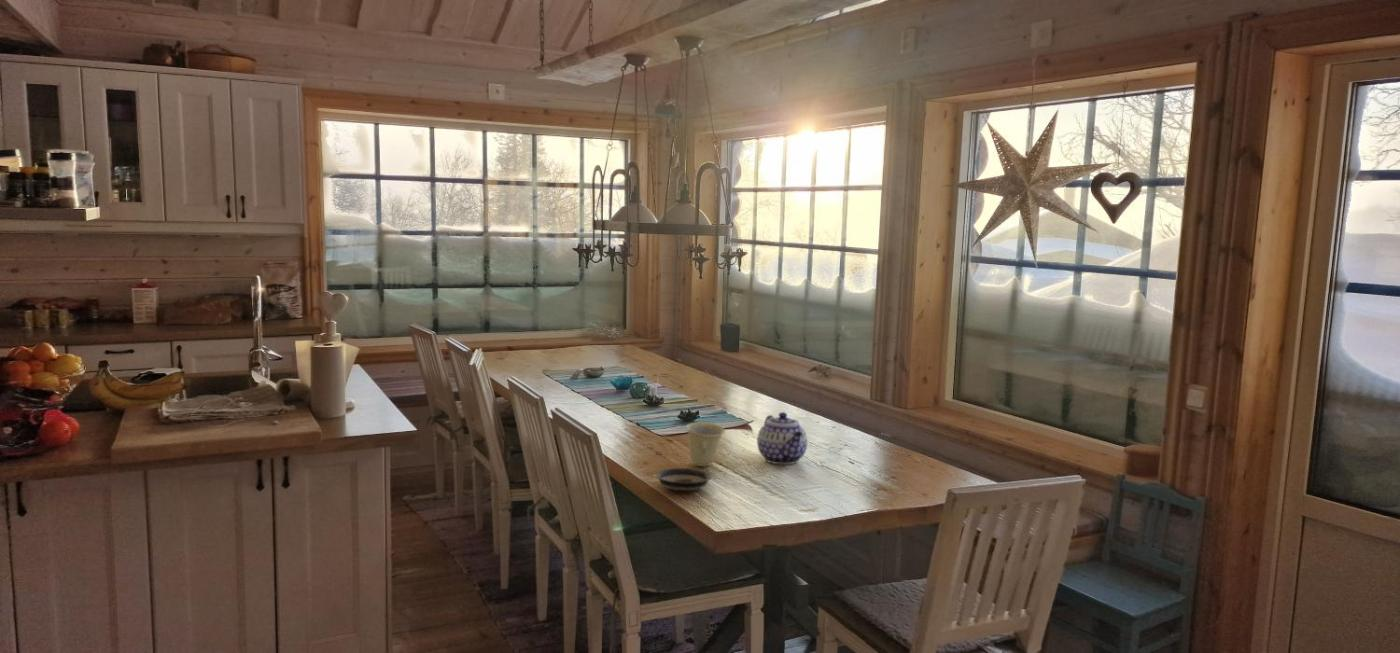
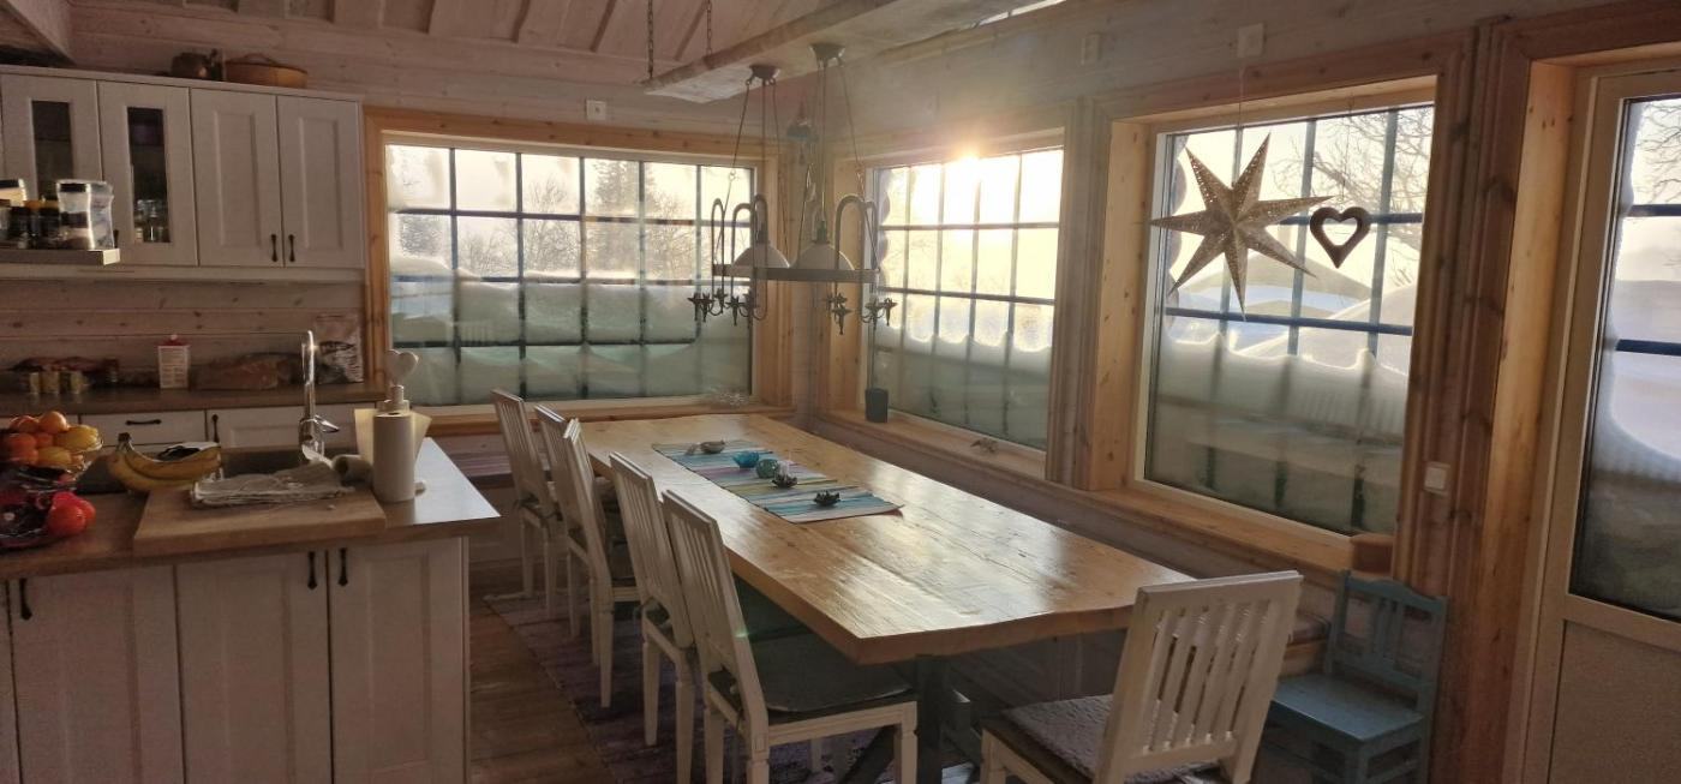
- saucer (683, 481)
- teapot (782, 436)
- cup (705, 445)
